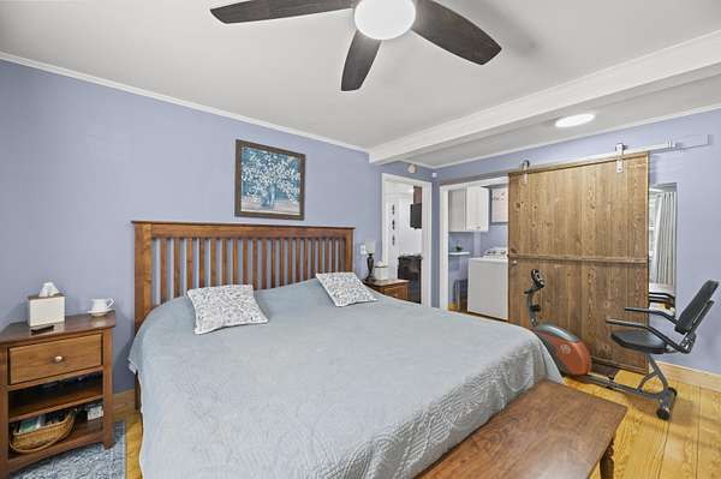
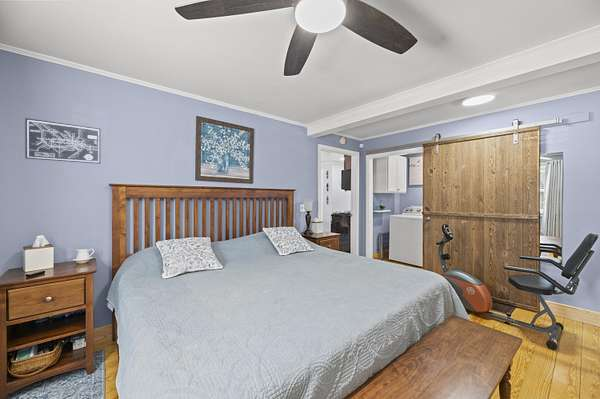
+ wall art (65, 142)
